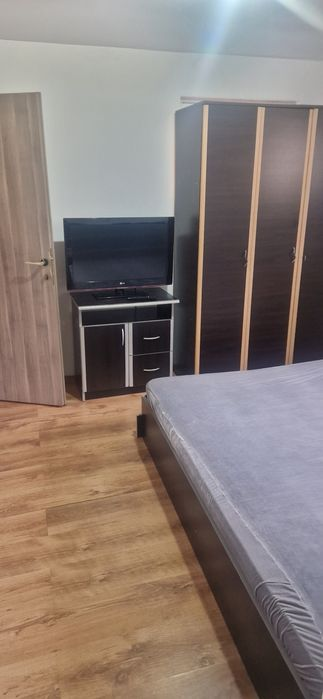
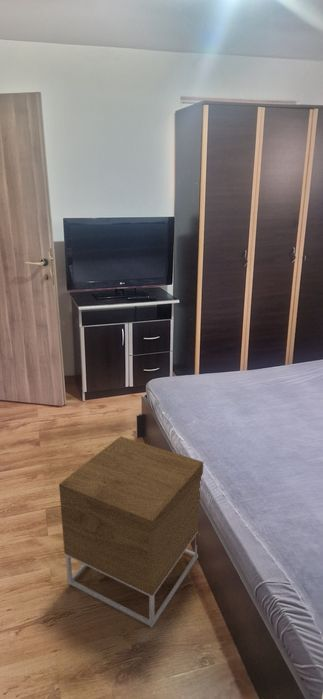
+ nightstand (134, 523)
